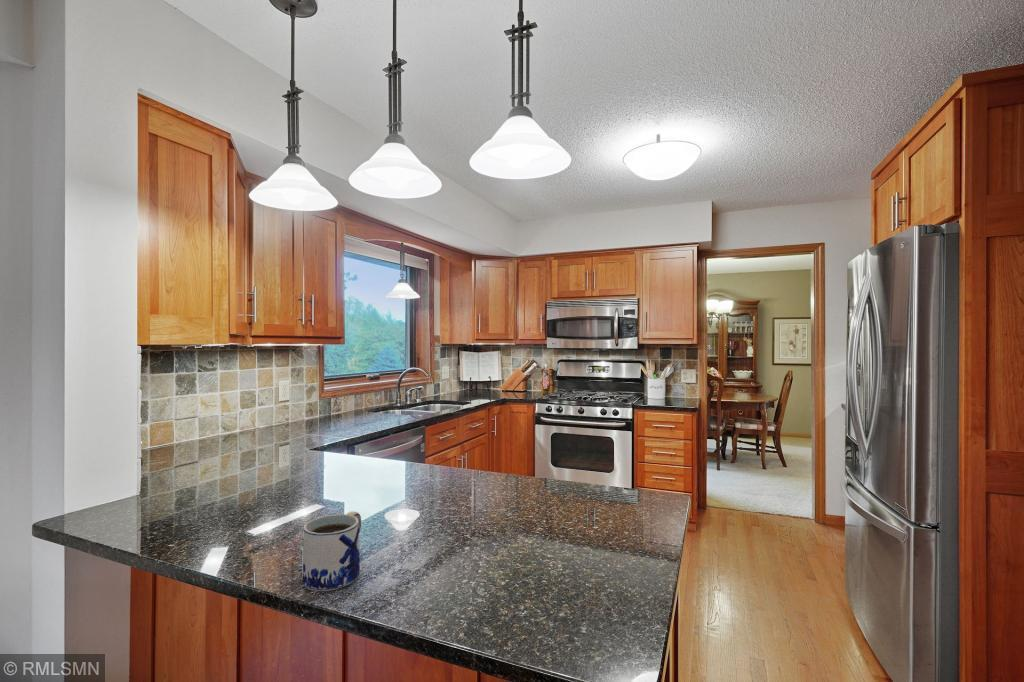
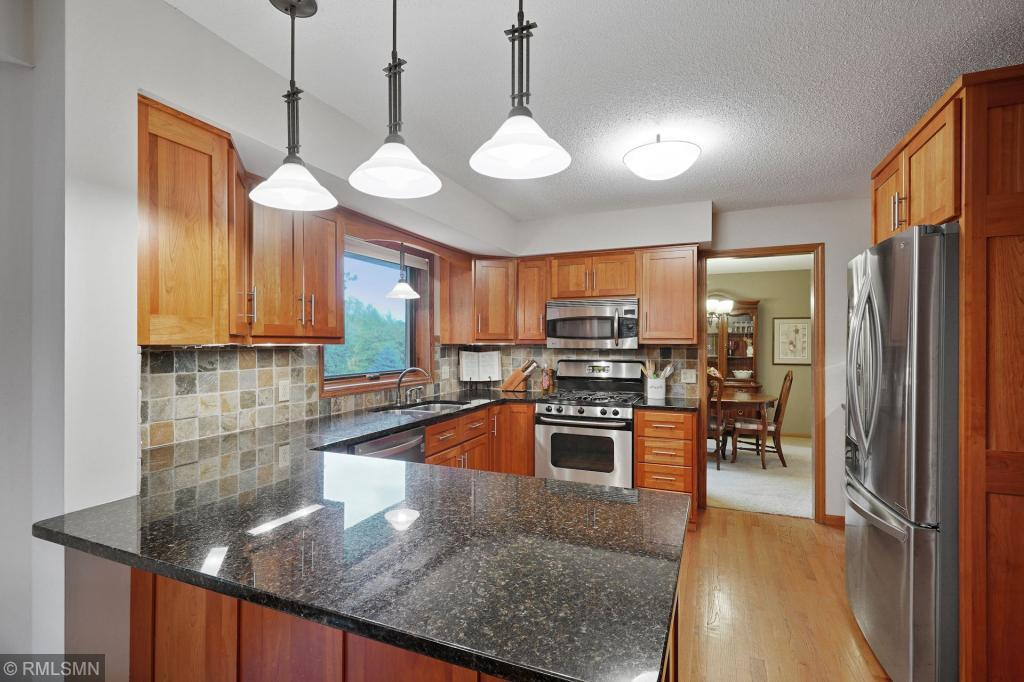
- mug (335, 547)
